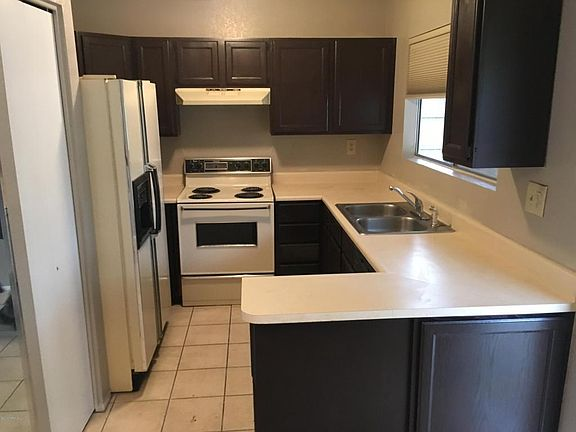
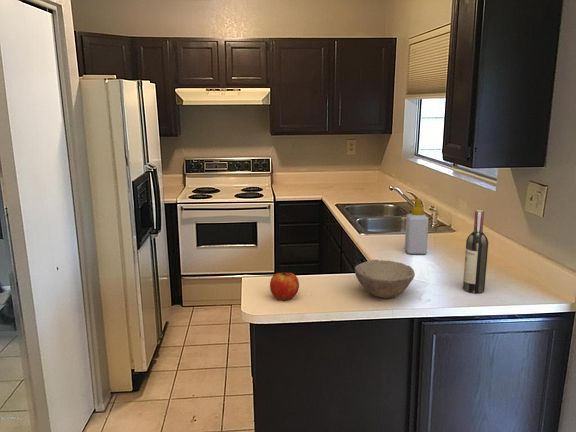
+ wine bottle (476, 251)
+ apple (284, 284)
+ soap bottle (416, 226)
+ bowl (384, 281)
